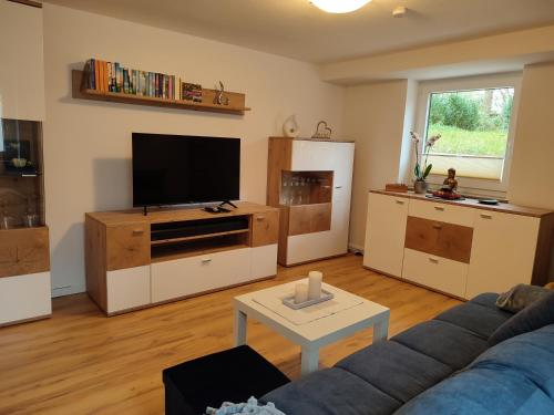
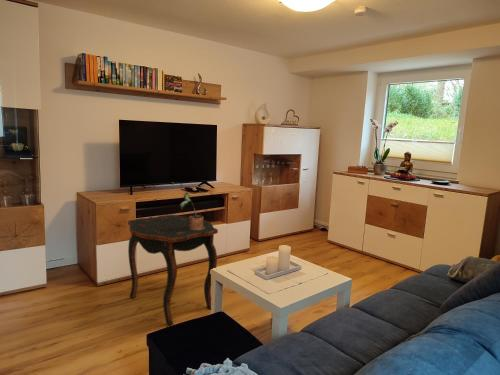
+ potted plant (194, 210)
+ side table (171, 264)
